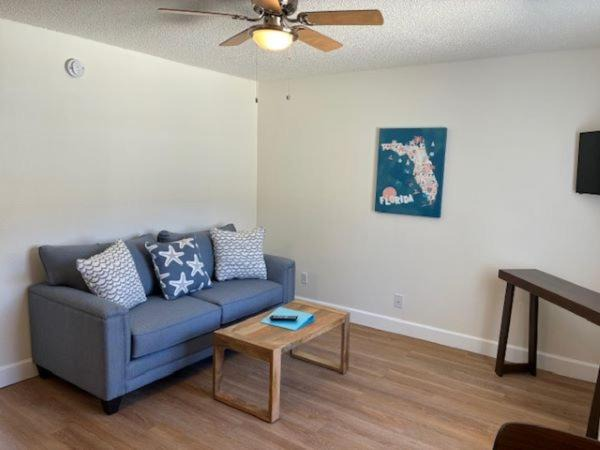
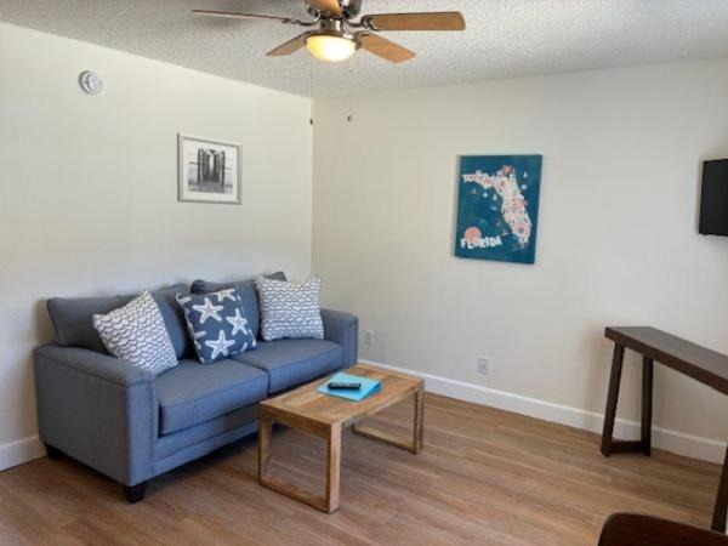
+ wall art (211, 171)
